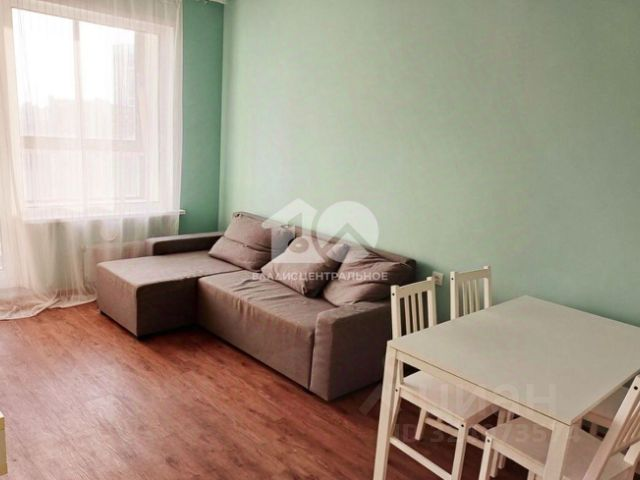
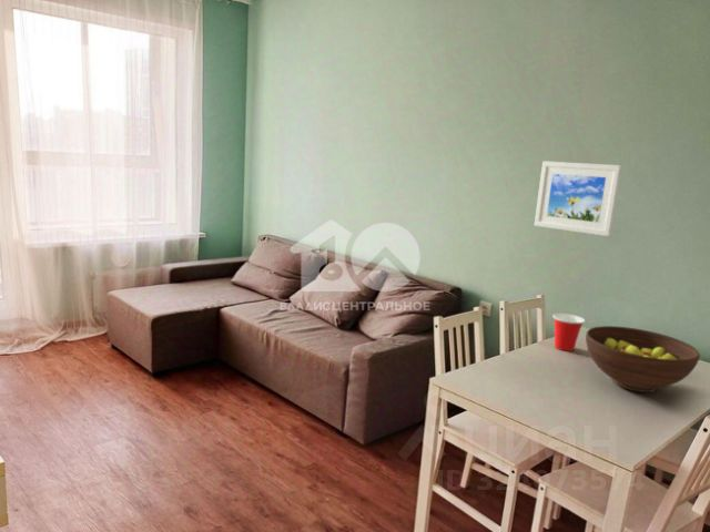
+ cup (566, 332)
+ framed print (575, 197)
+ fruit bowl (637, 364)
